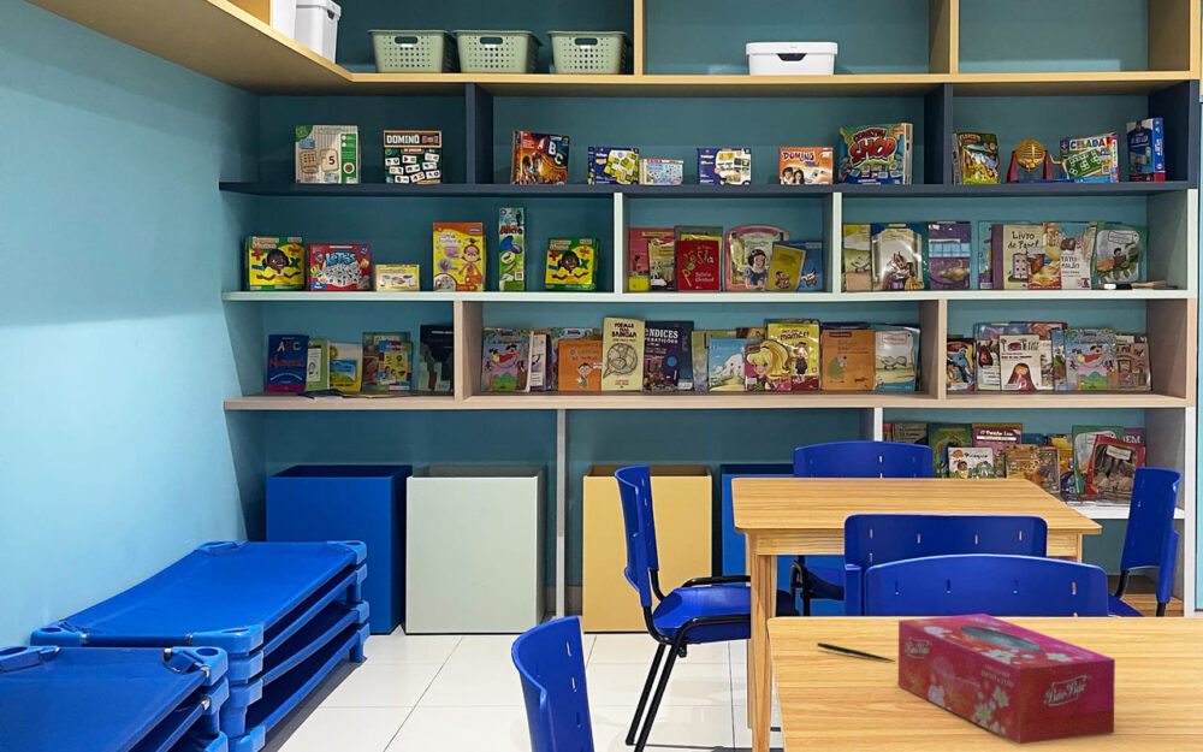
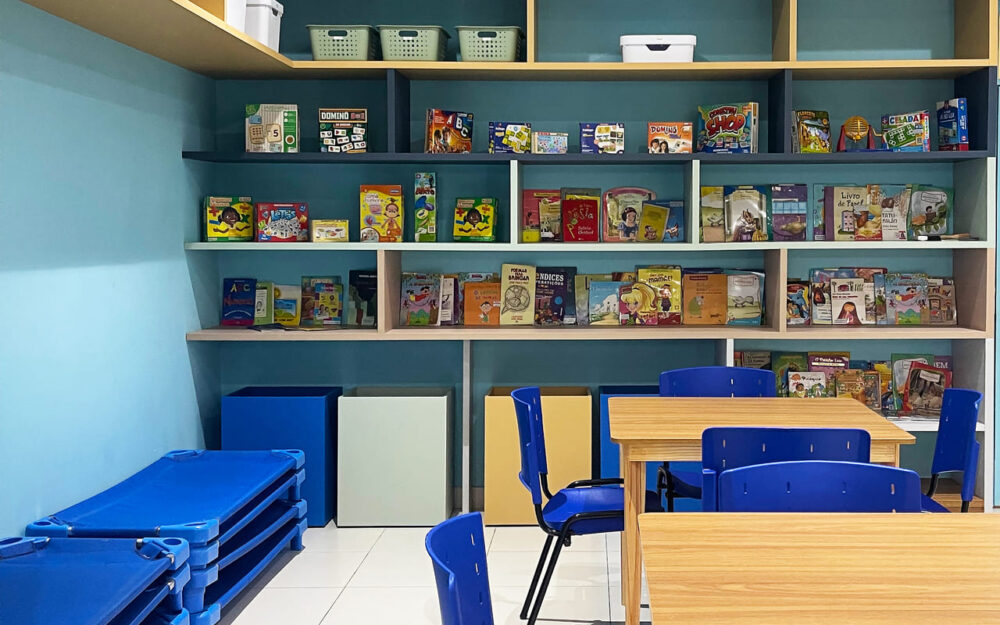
- pen (855, 652)
- tissue box (998, 673)
